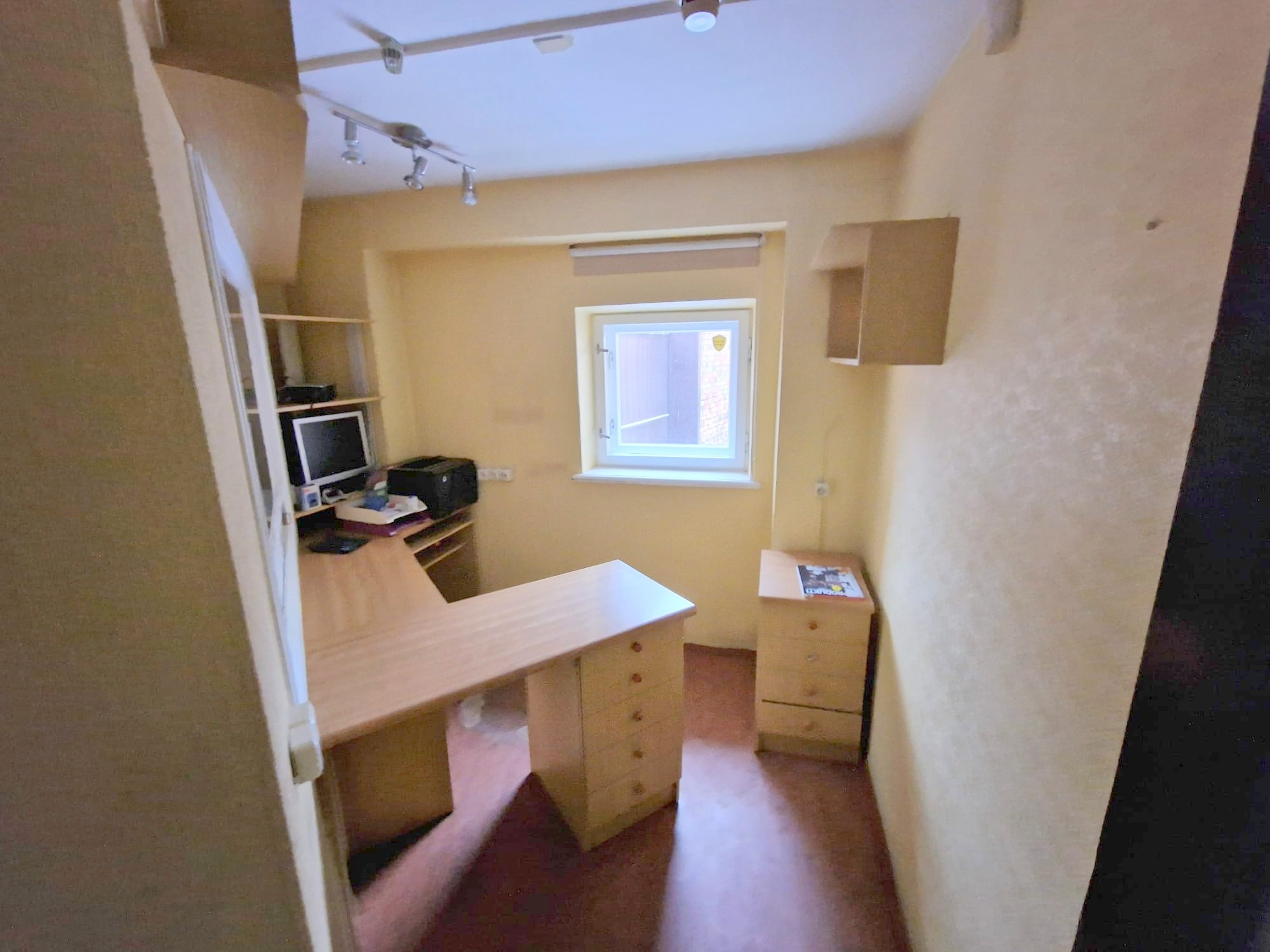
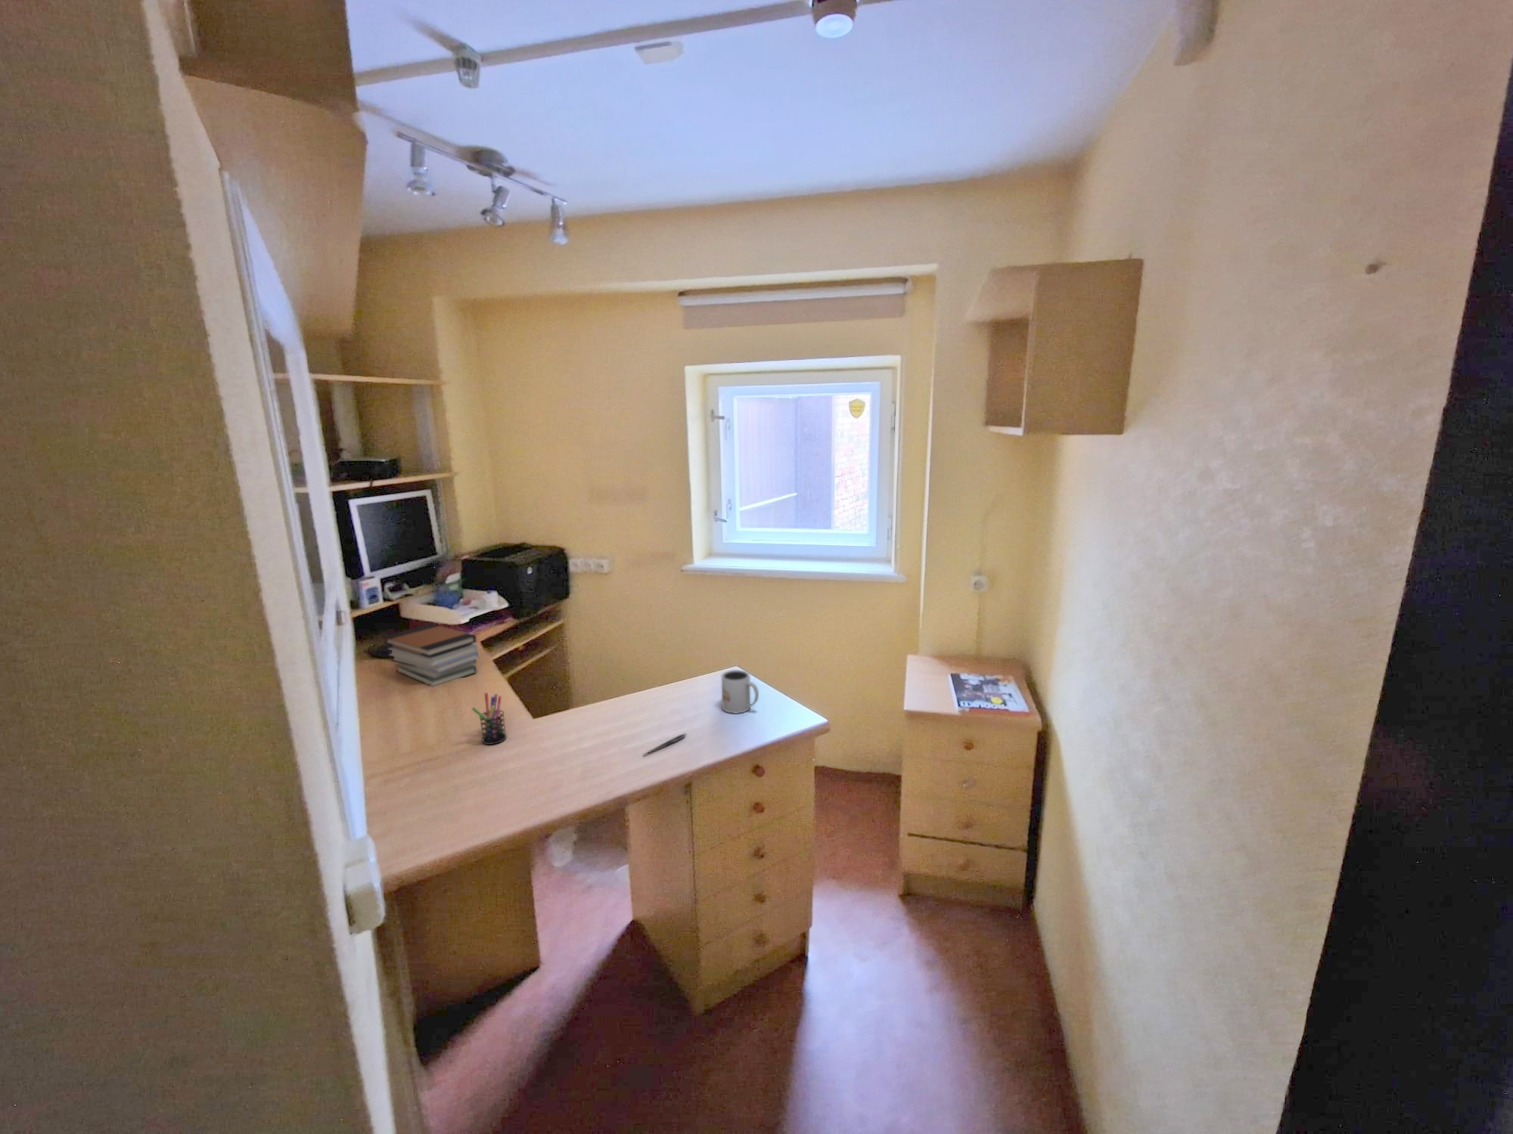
+ mug (741, 692)
+ pen (665, 743)
+ pen holder (488, 718)
+ book stack (434, 654)
